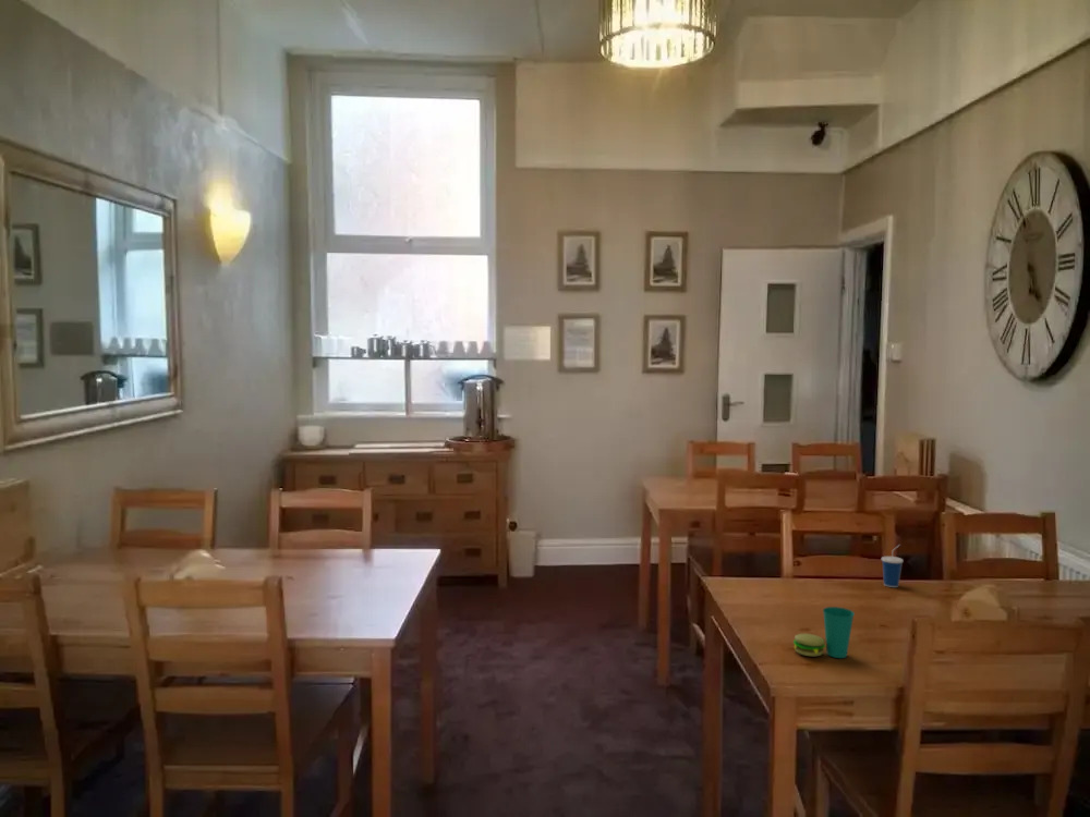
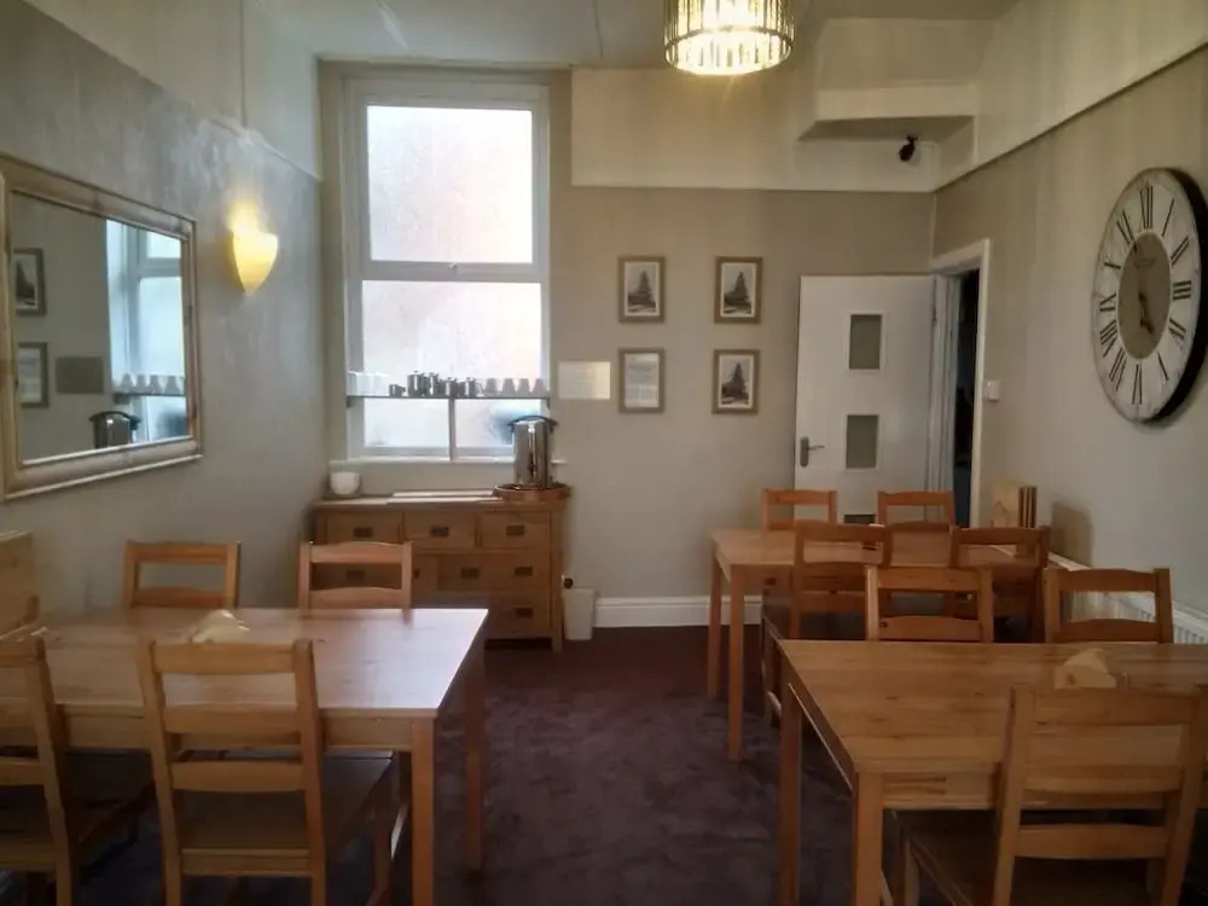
- cup (892, 564)
- cup (825, 632)
